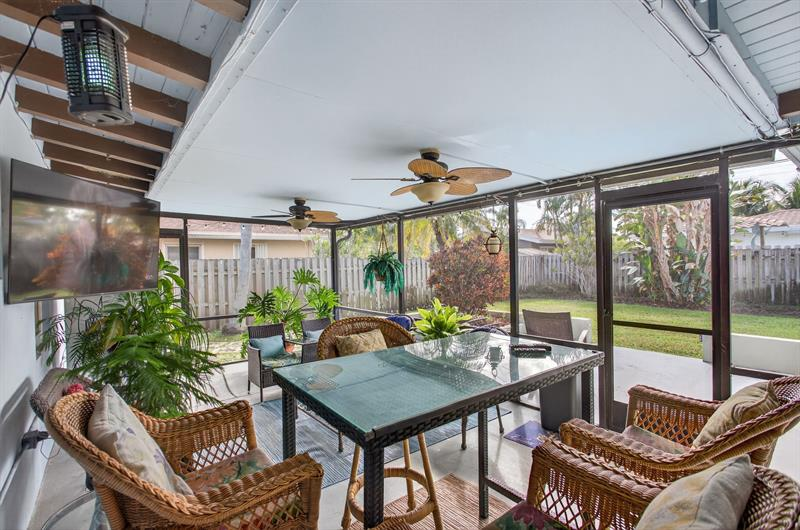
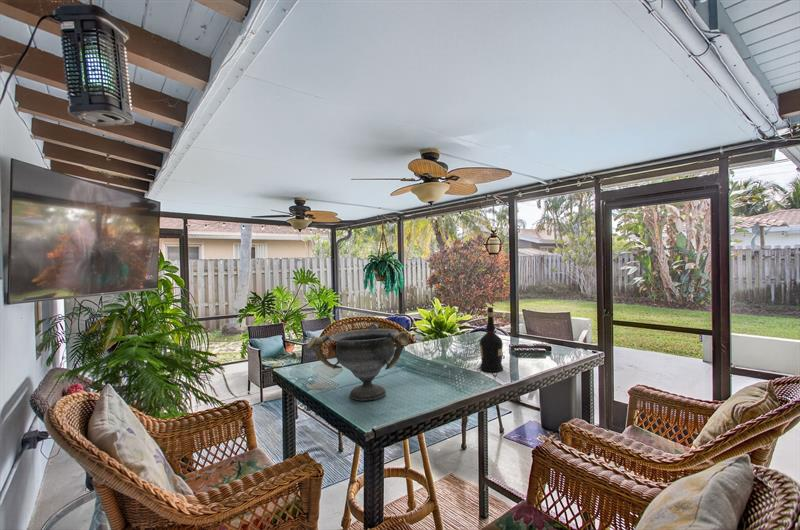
+ decorative bowl (365, 362)
+ liquor (490, 338)
